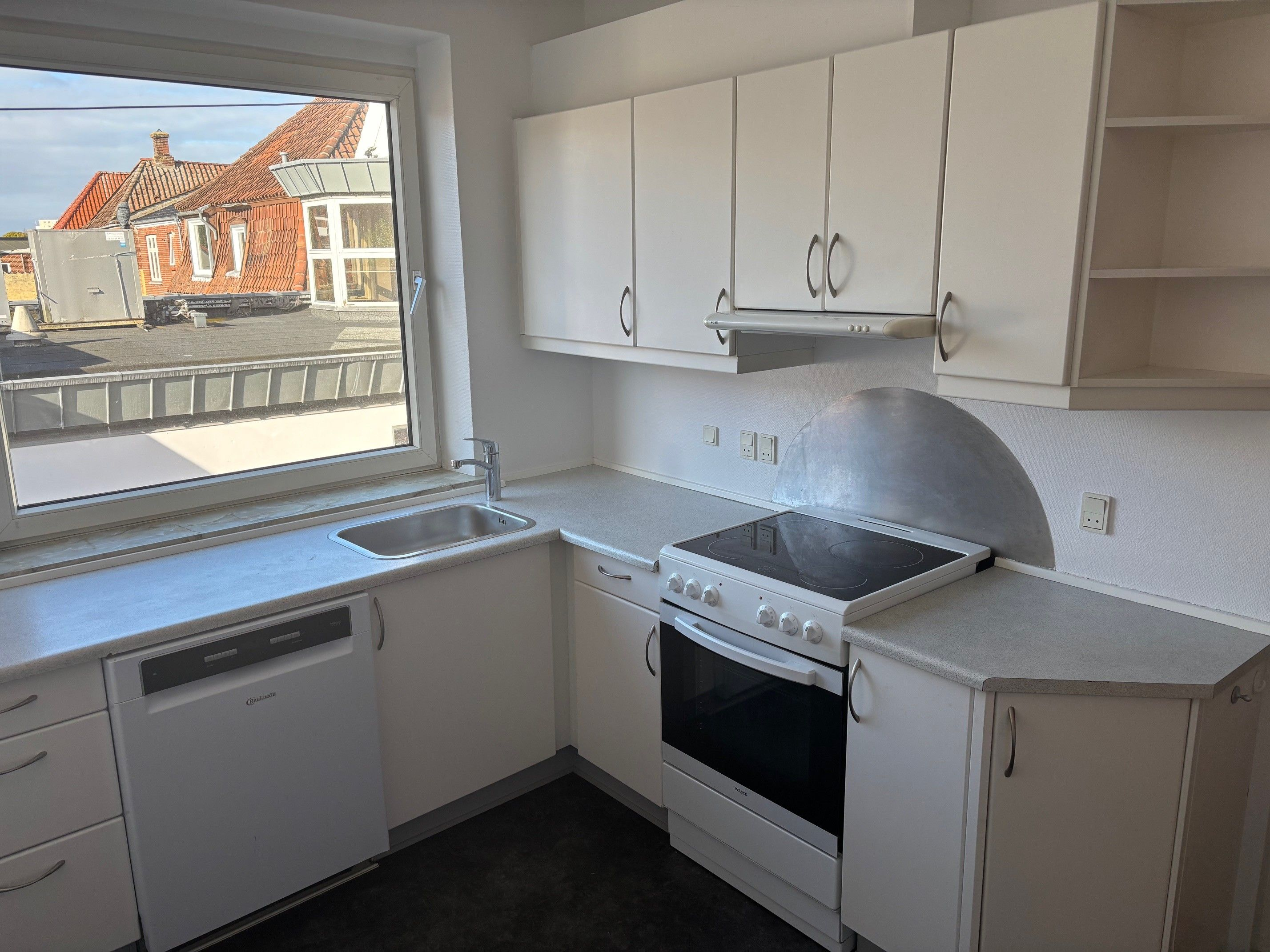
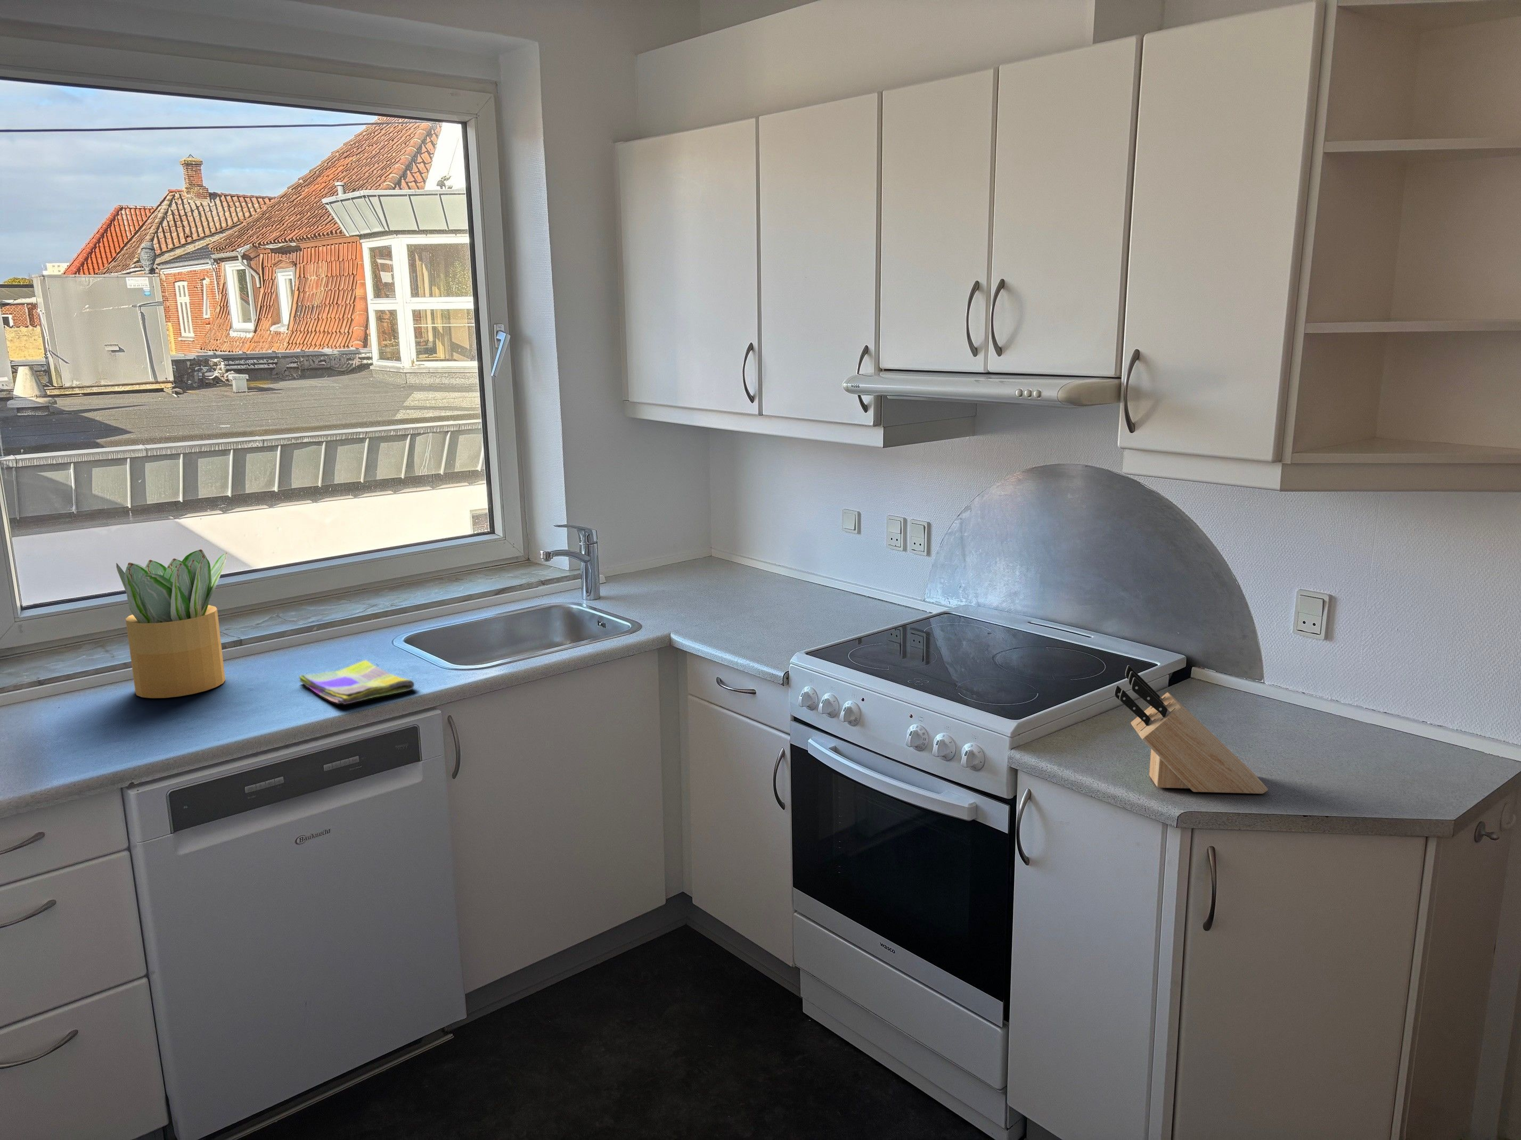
+ dish towel (356, 681)
+ potted plant (180, 620)
+ knife block (1189, 728)
